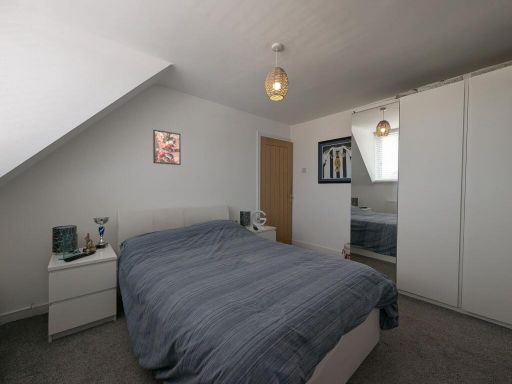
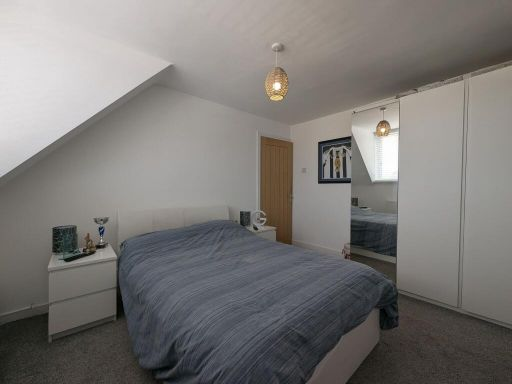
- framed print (167, 148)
